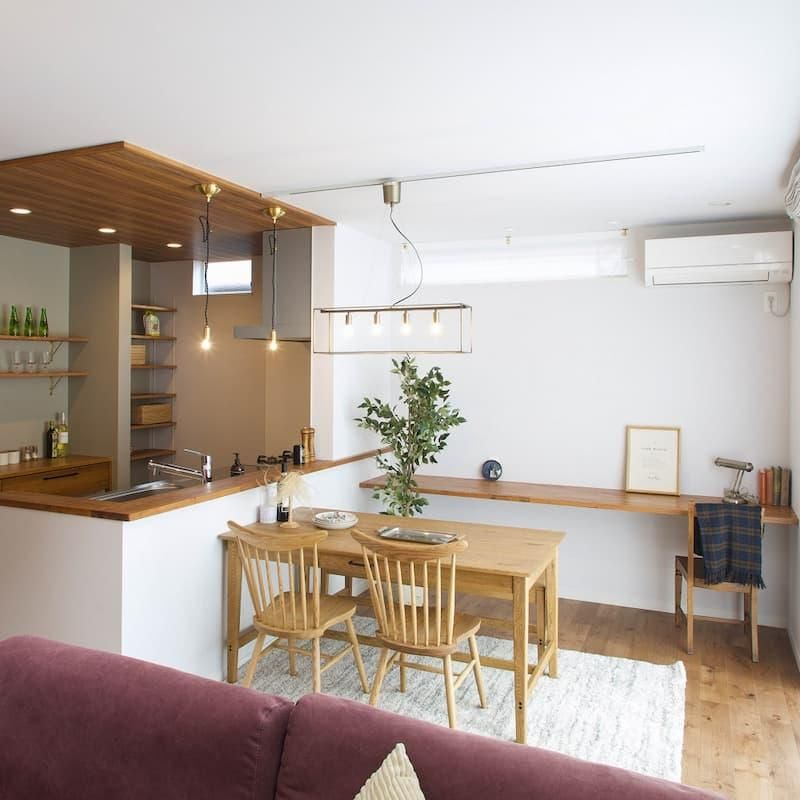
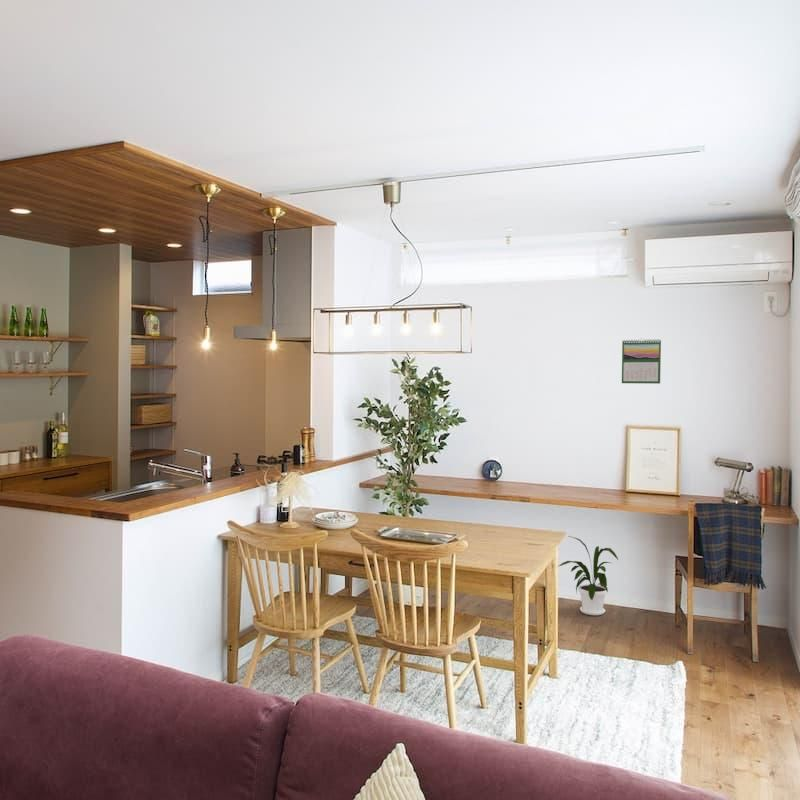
+ calendar (641, 361)
+ house plant (589, 575)
